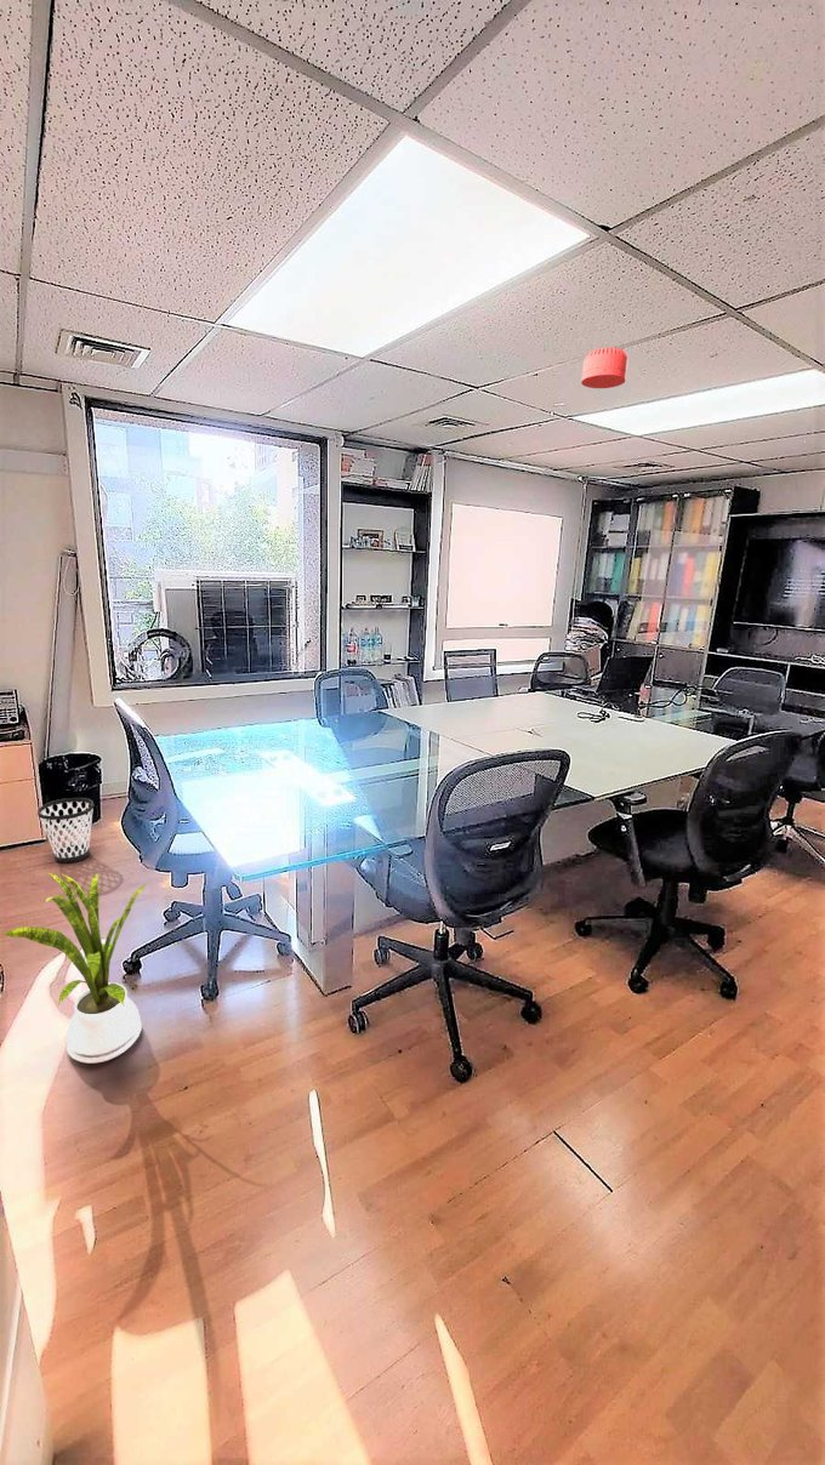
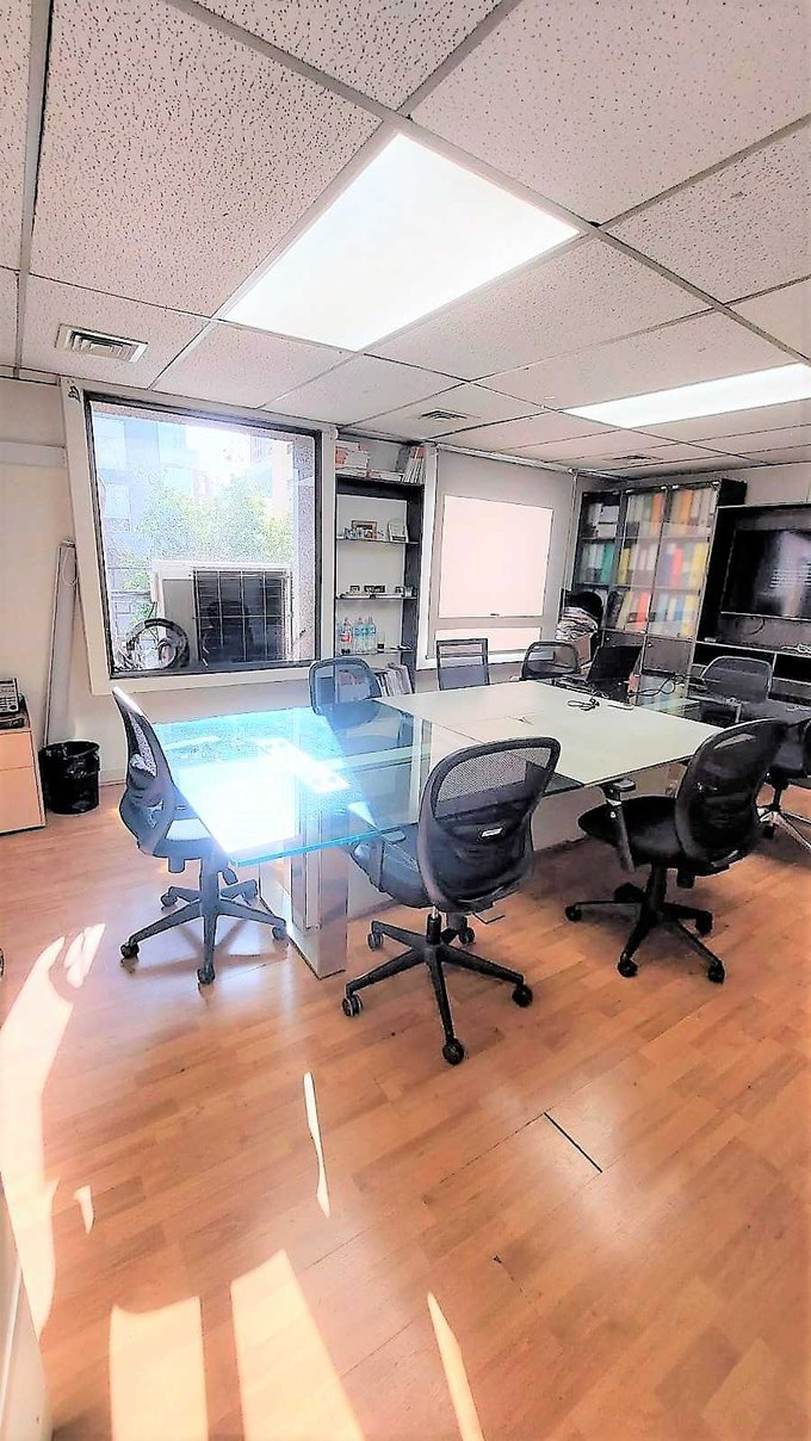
- wastebasket (68, 830)
- house plant (90, 958)
- smoke detector (604, 367)
